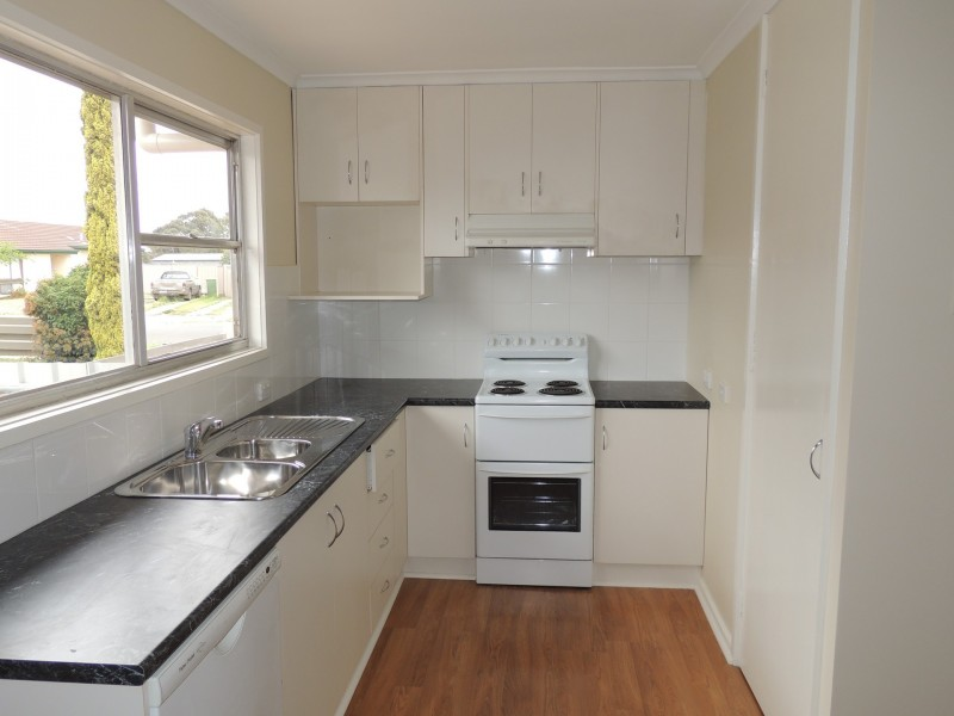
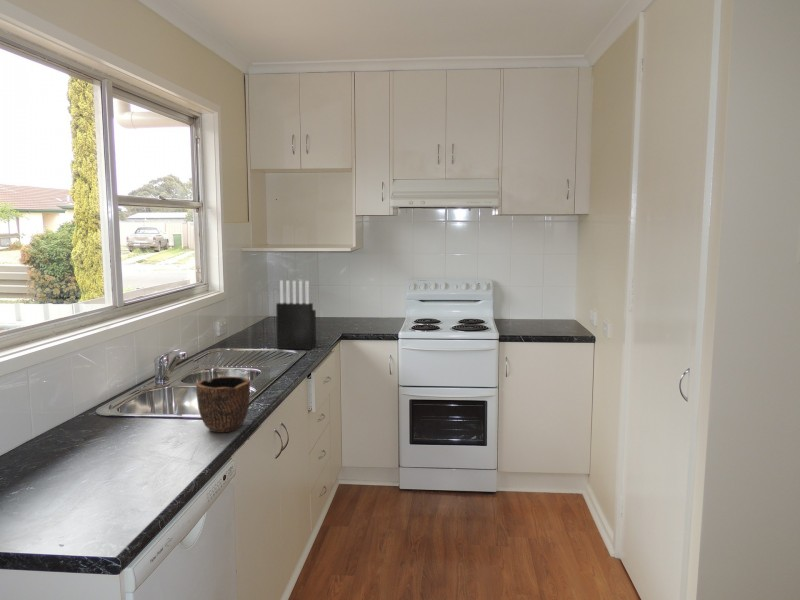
+ knife block (297, 313)
+ bowl (223, 405)
